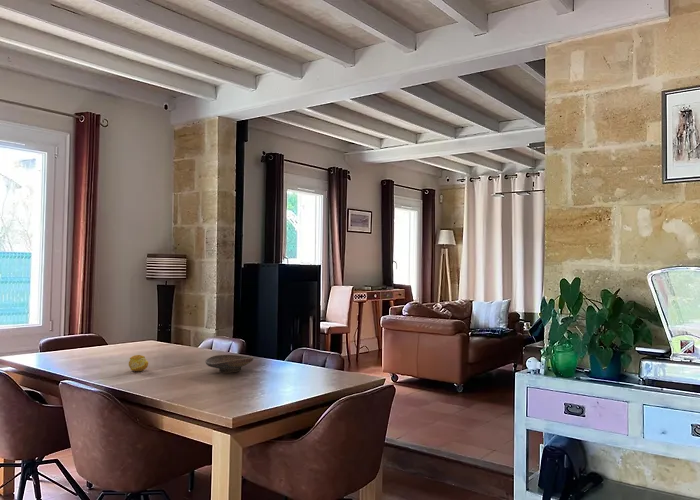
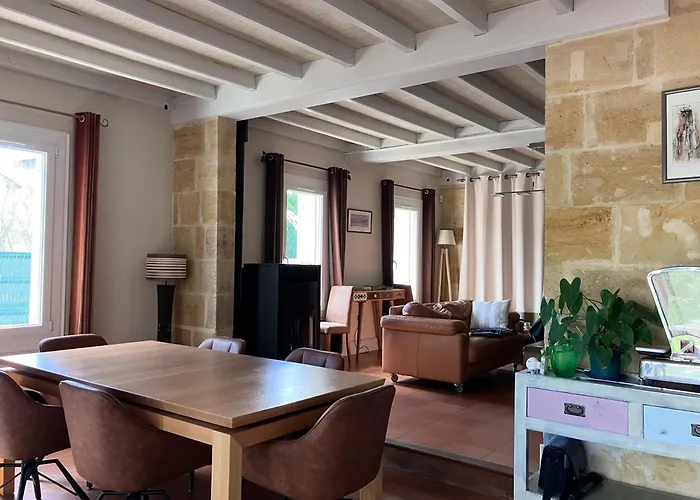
- fruit (138, 362)
- decorative bowl (229, 363)
